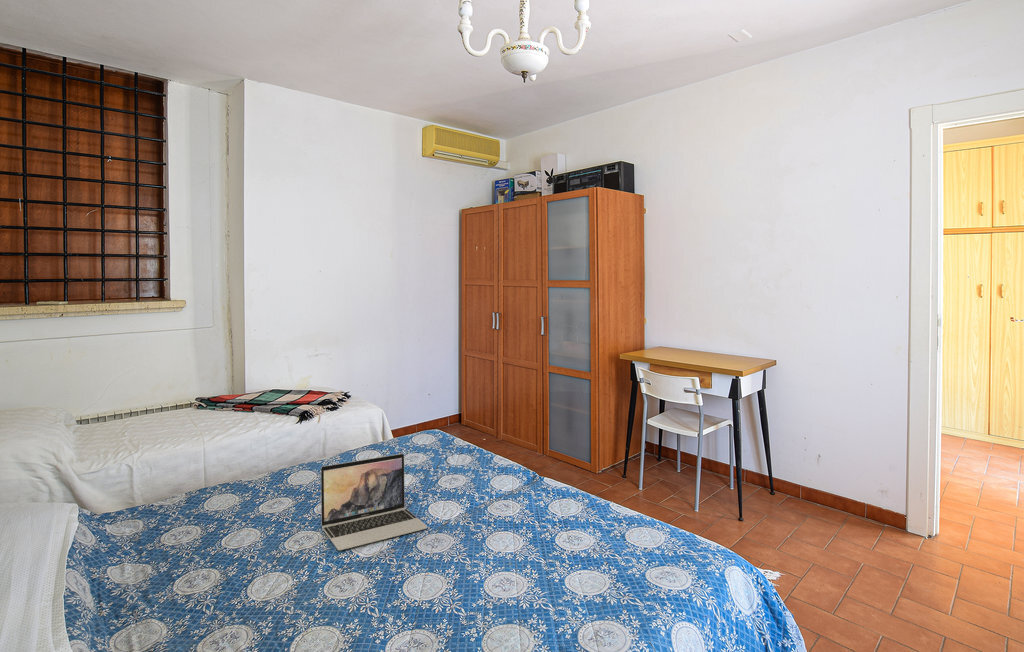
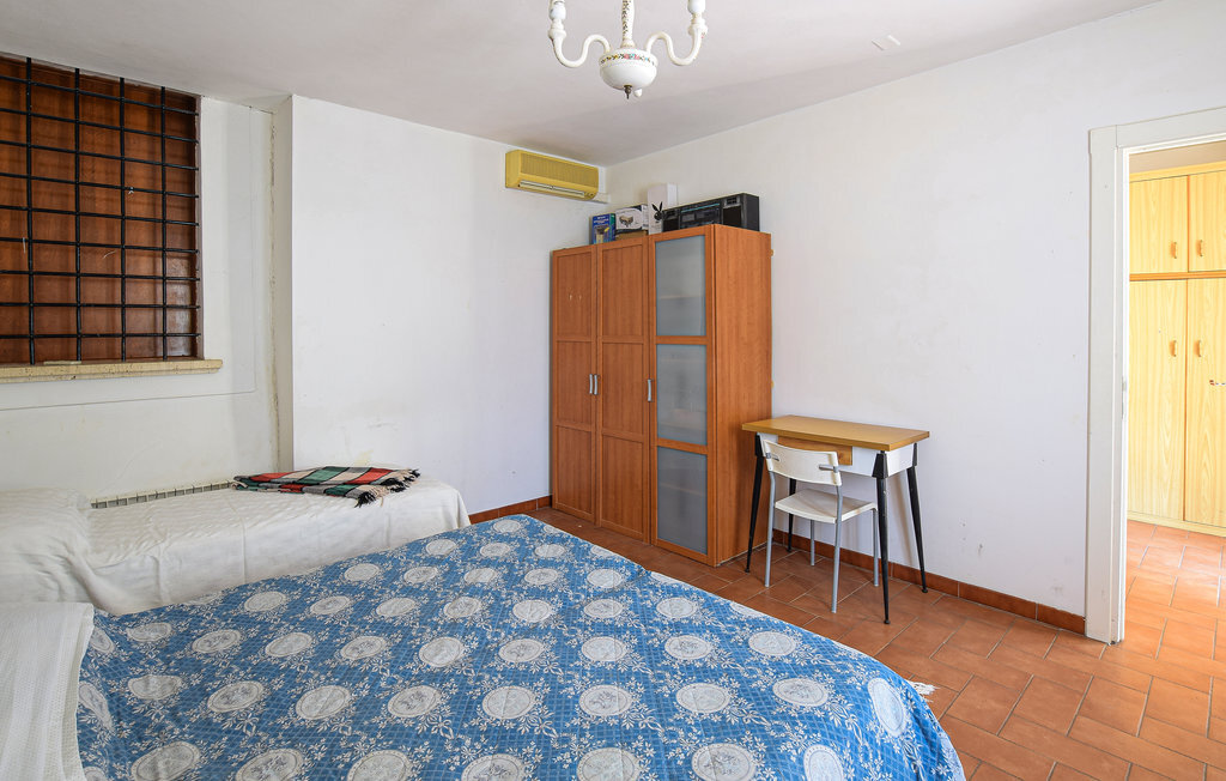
- laptop (374, 497)
